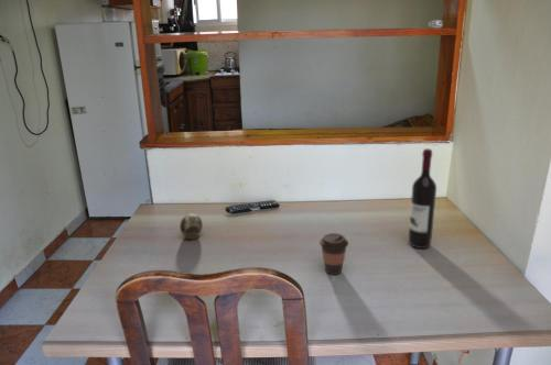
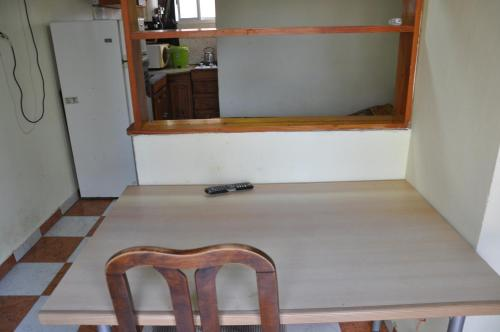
- wine bottle (423, 198)
- coffee cup (333, 254)
- decorative egg (191, 225)
